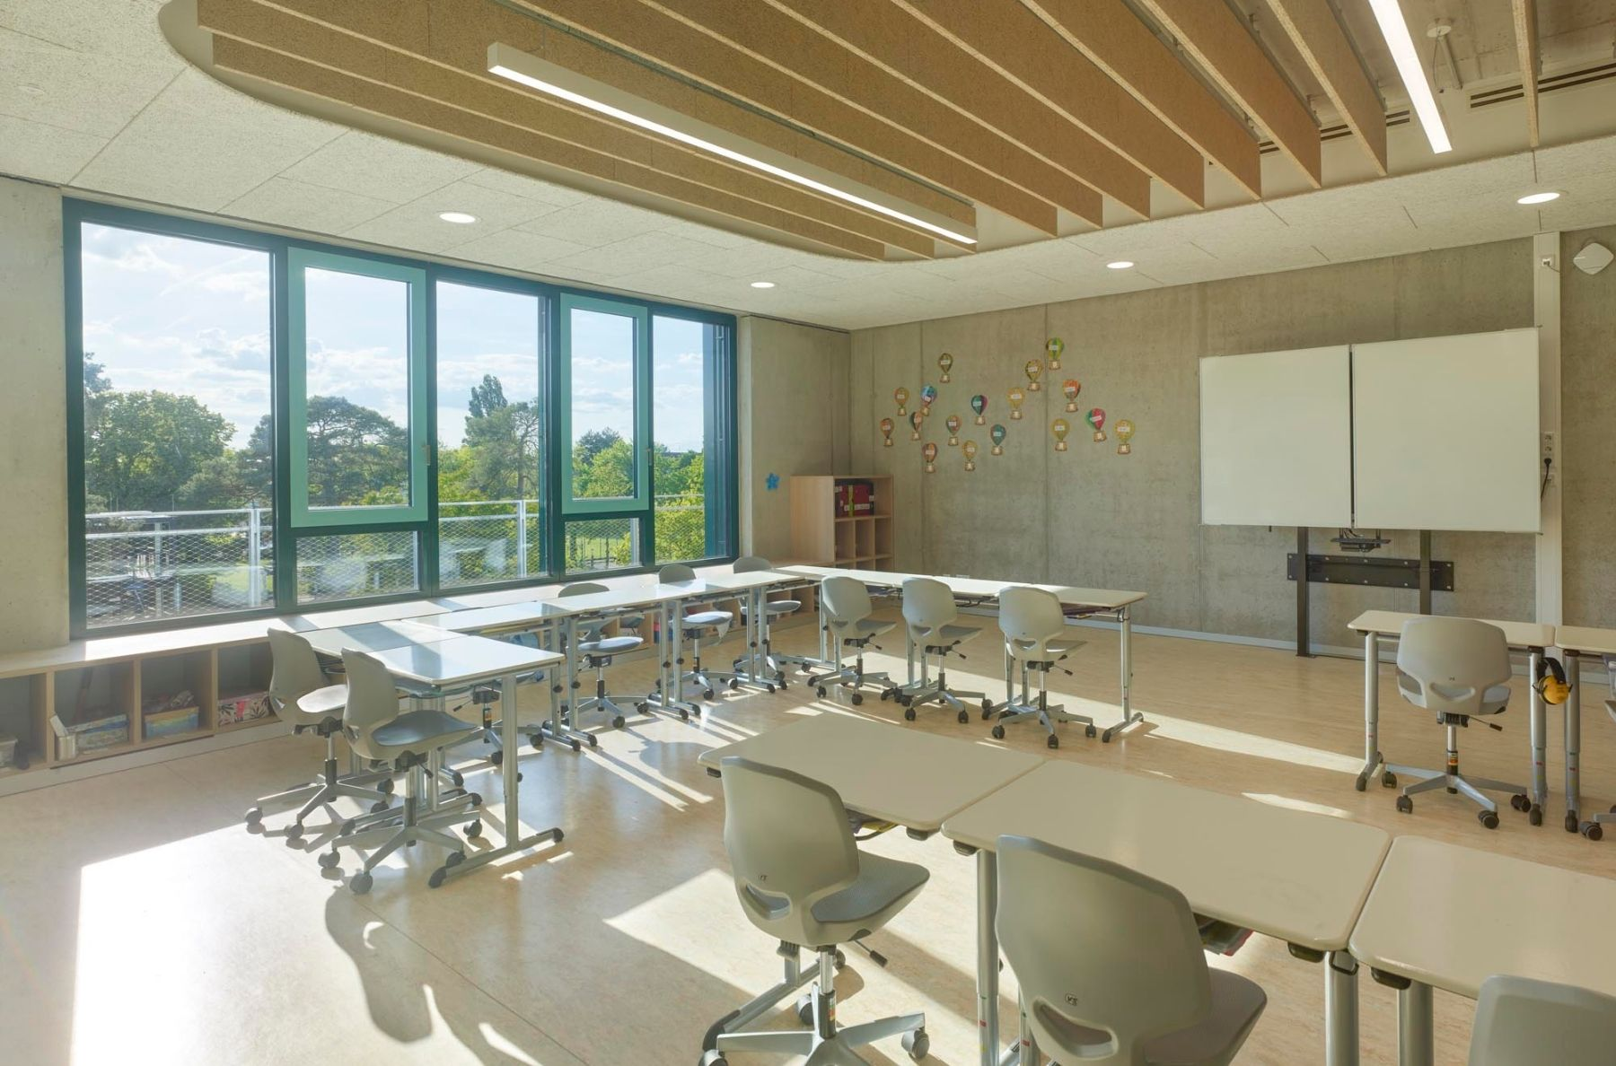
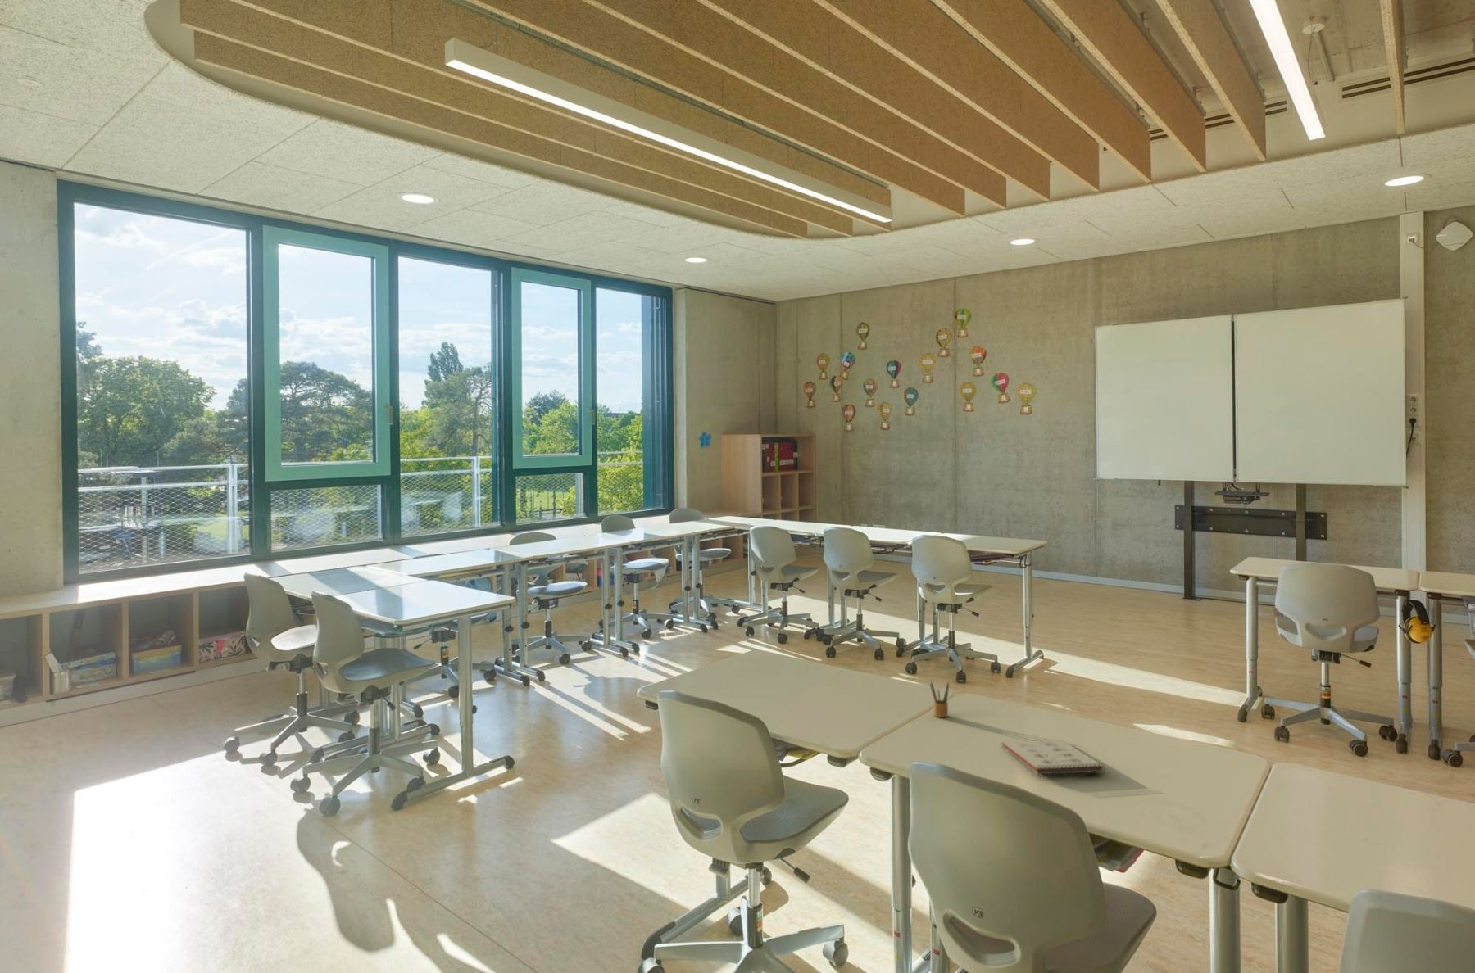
+ notepad (1050, 755)
+ pencil box (940, 698)
